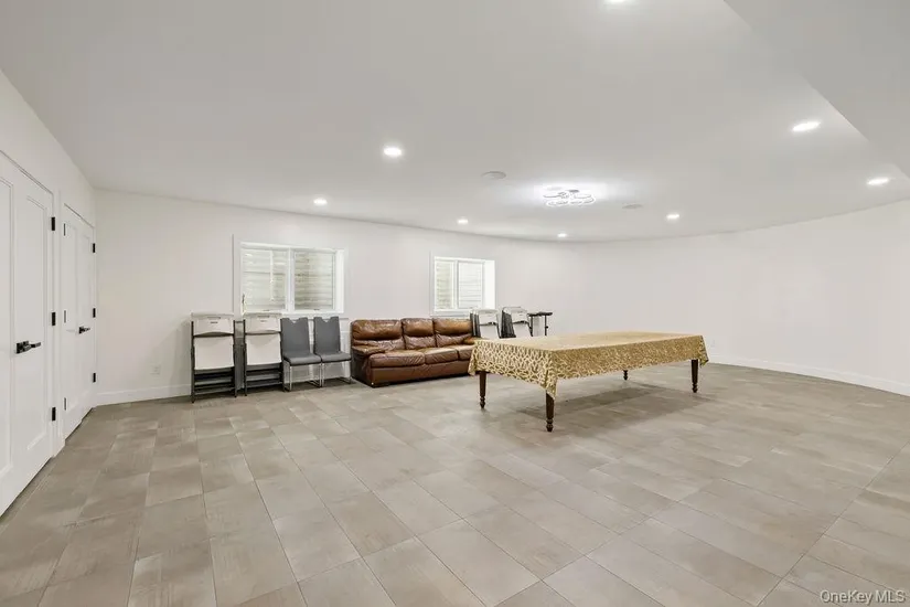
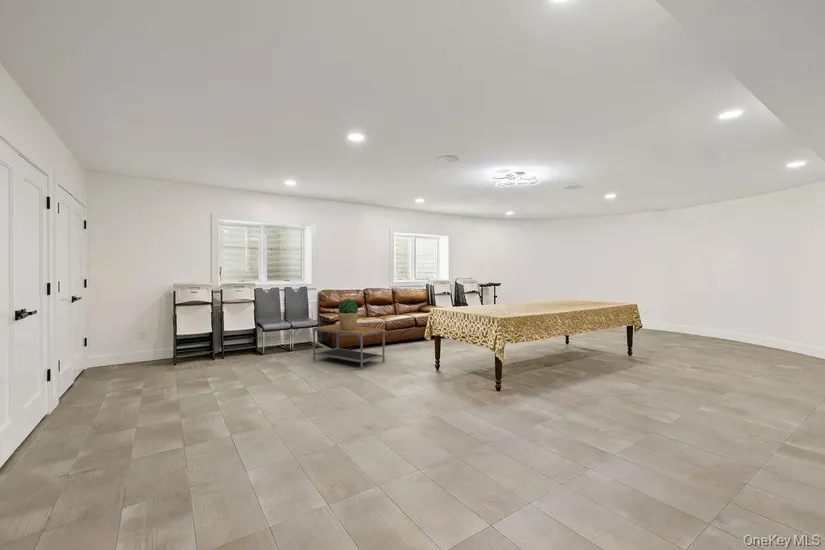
+ potted plant (348, 314)
+ coffee table (346, 349)
